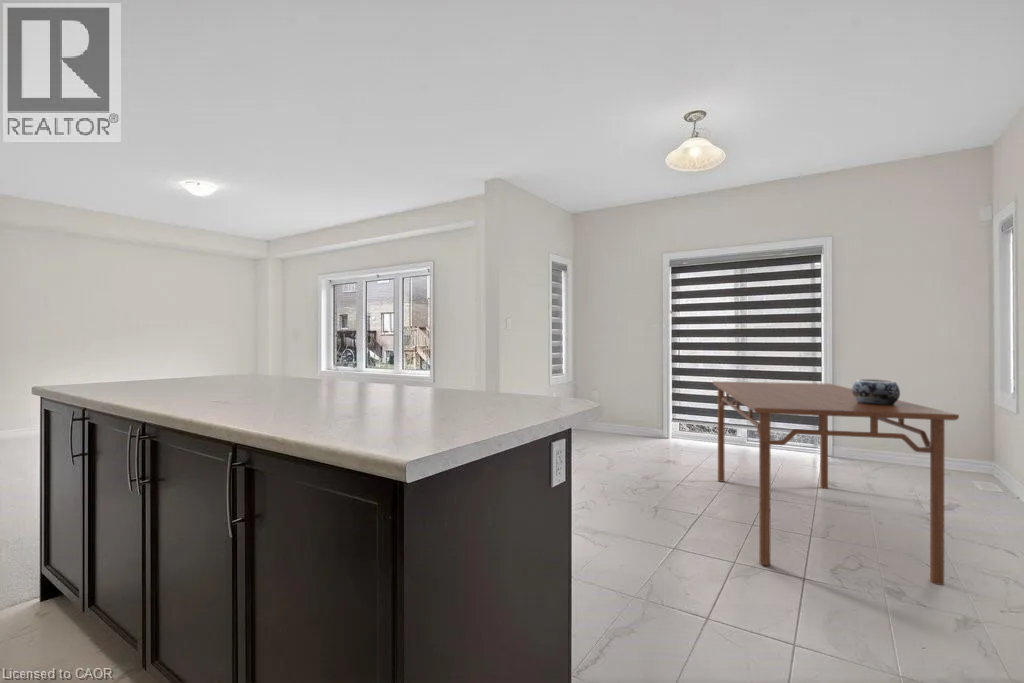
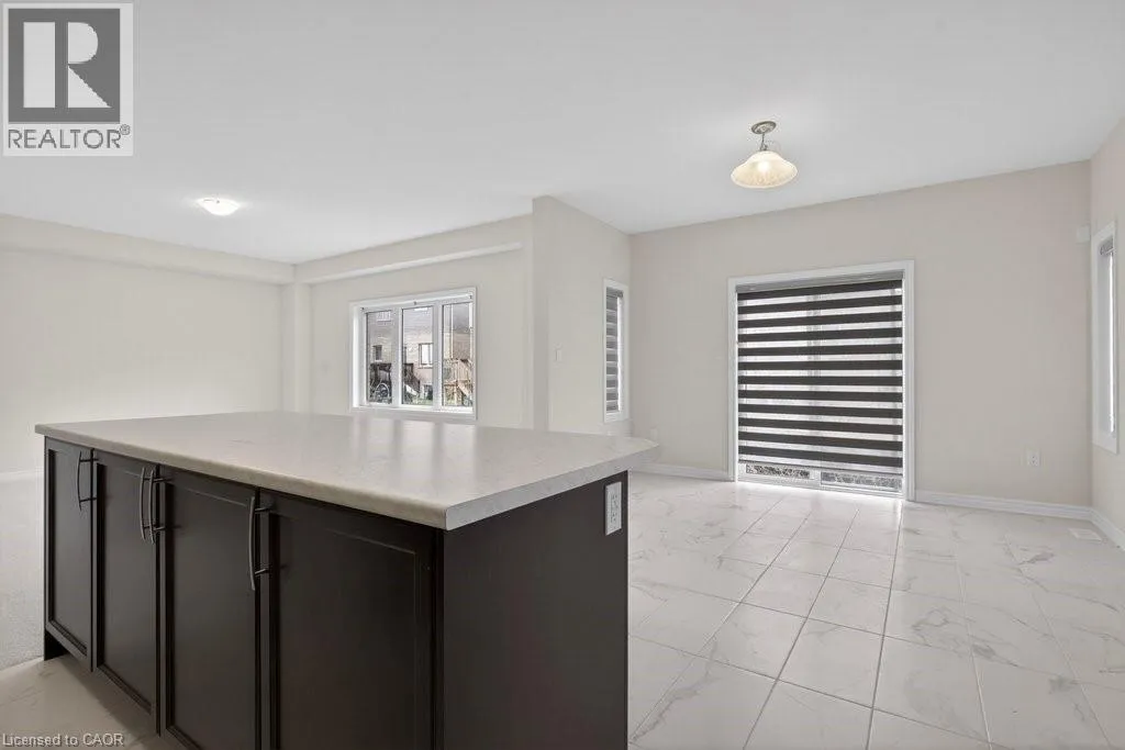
- decorative bowl (875, 391)
- dining table (789, 440)
